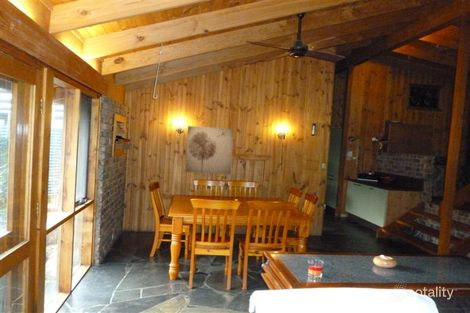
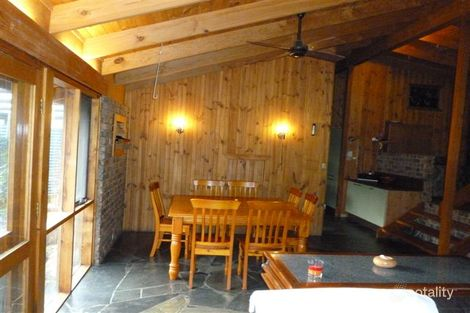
- wall art (209, 150)
